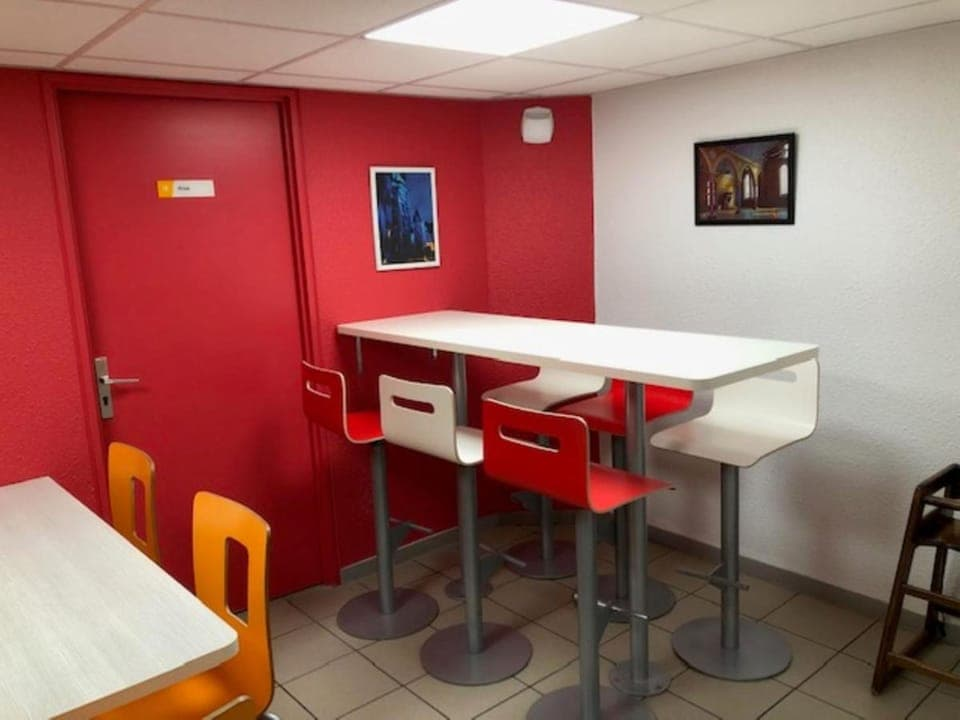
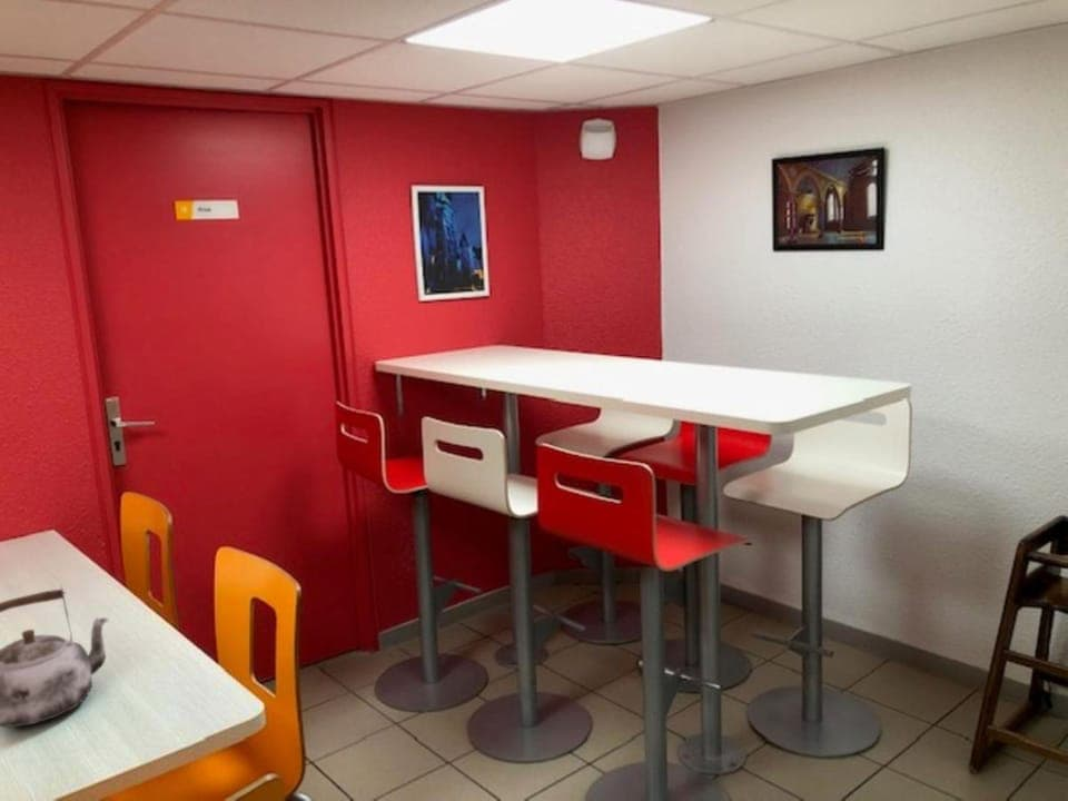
+ kettle (44, 647)
